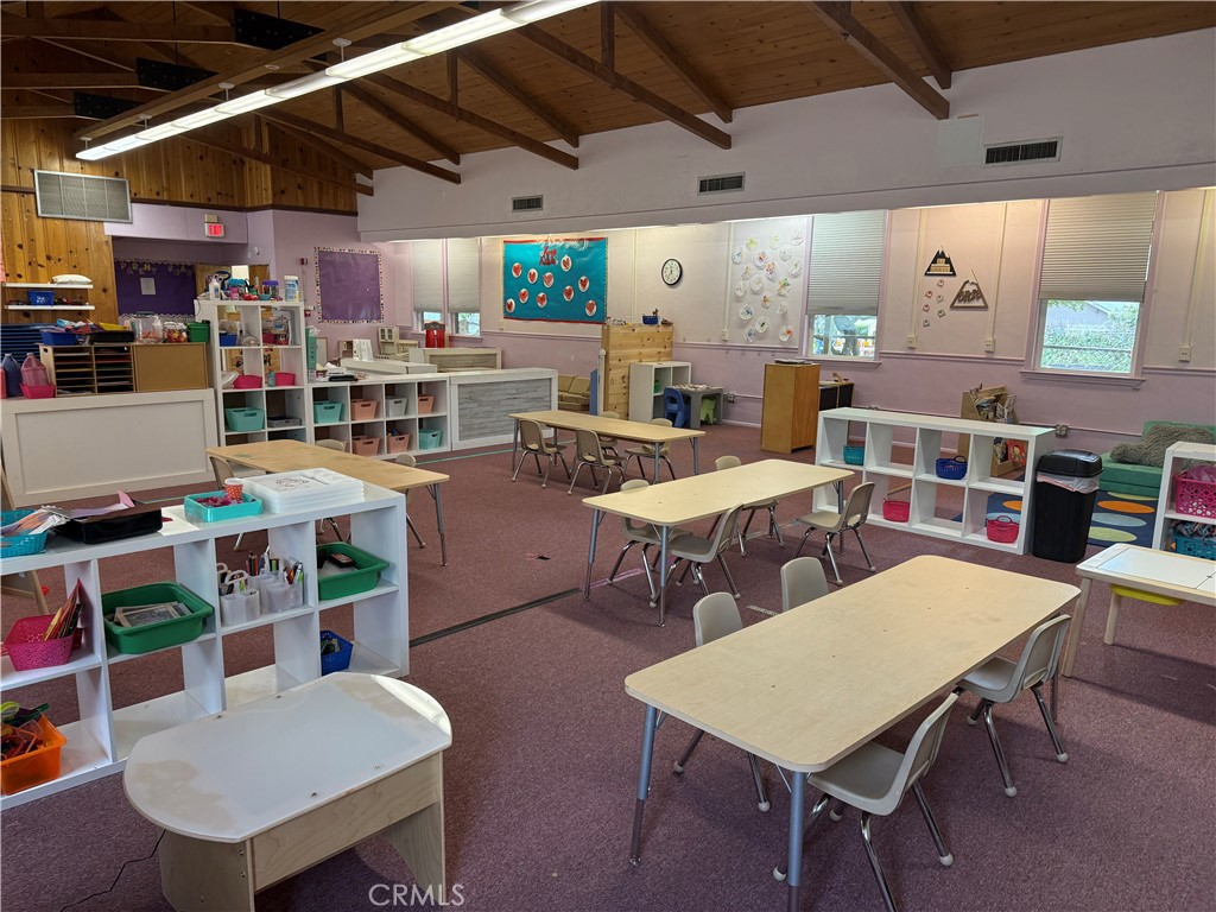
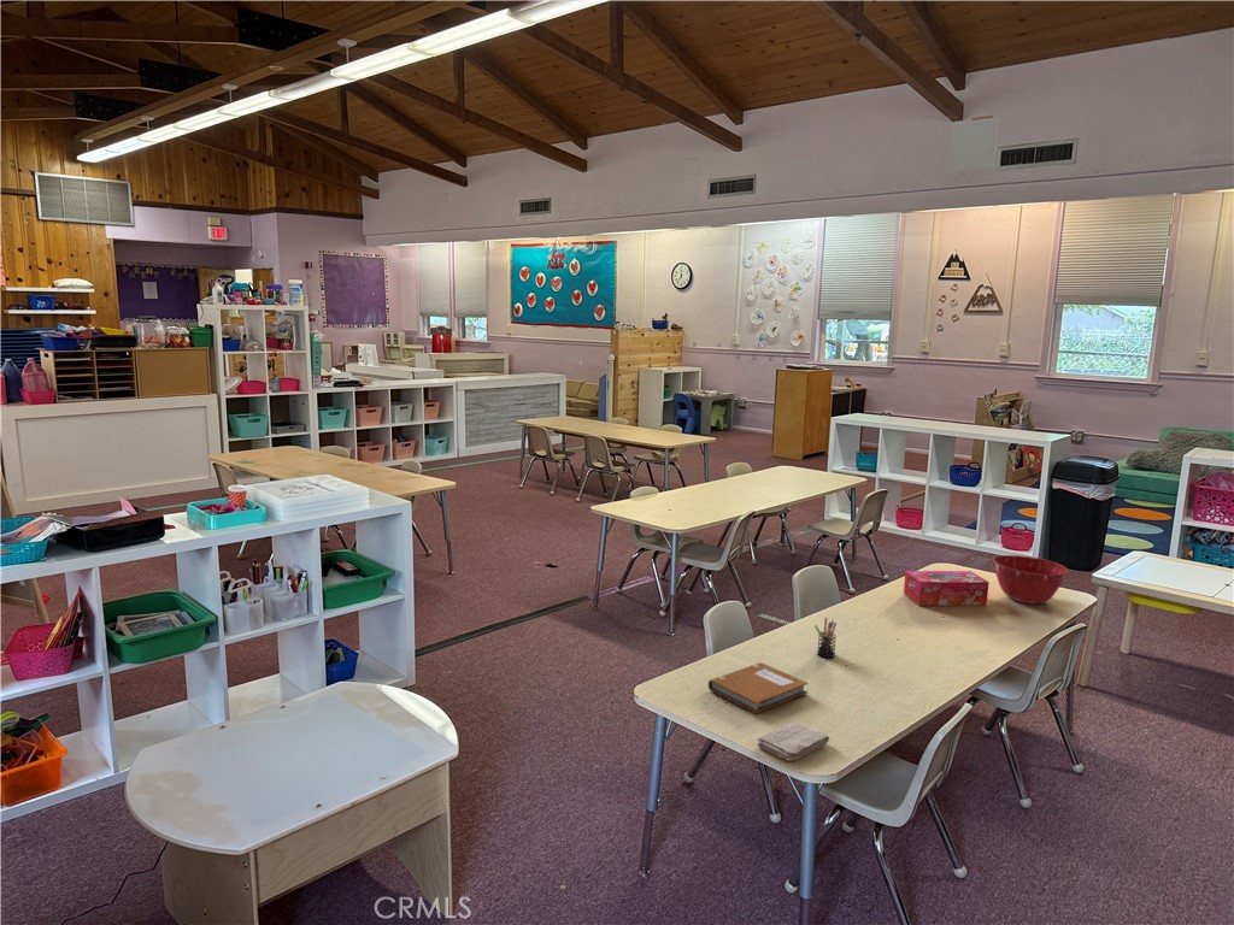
+ tissue box (945, 588)
+ mixing bowl (1028, 581)
+ washcloth (792, 740)
+ notebook (758, 685)
+ pen holder (824, 636)
